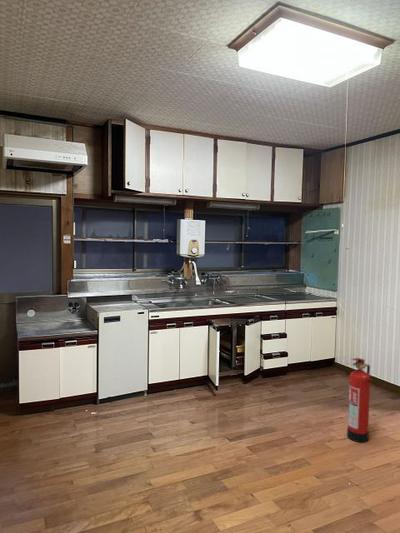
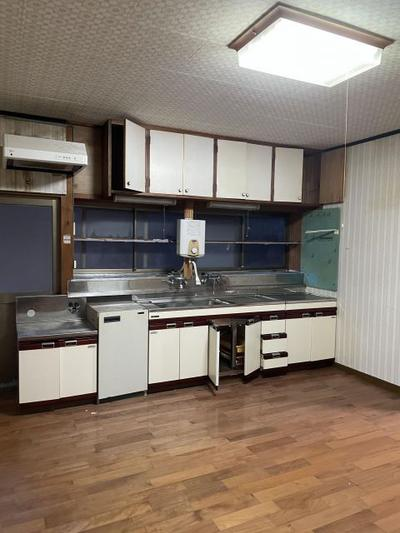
- fire extinguisher (360, 397)
